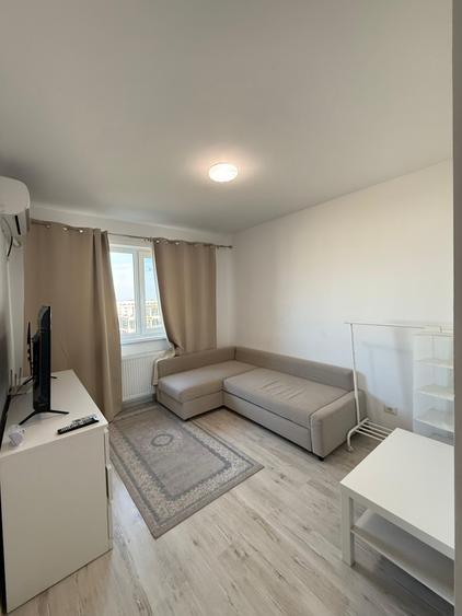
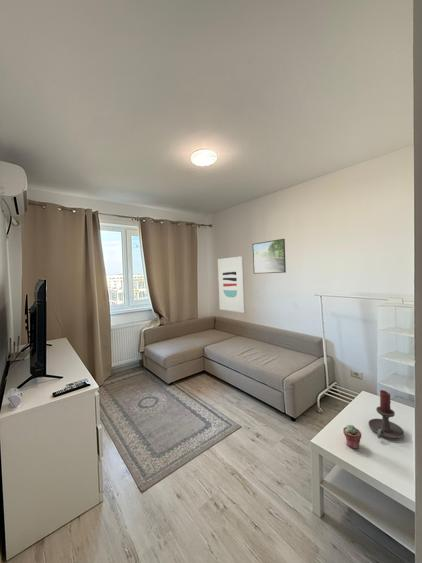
+ wall art (230, 284)
+ potted succulent (352, 435)
+ candle holder (384, 412)
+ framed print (268, 257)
